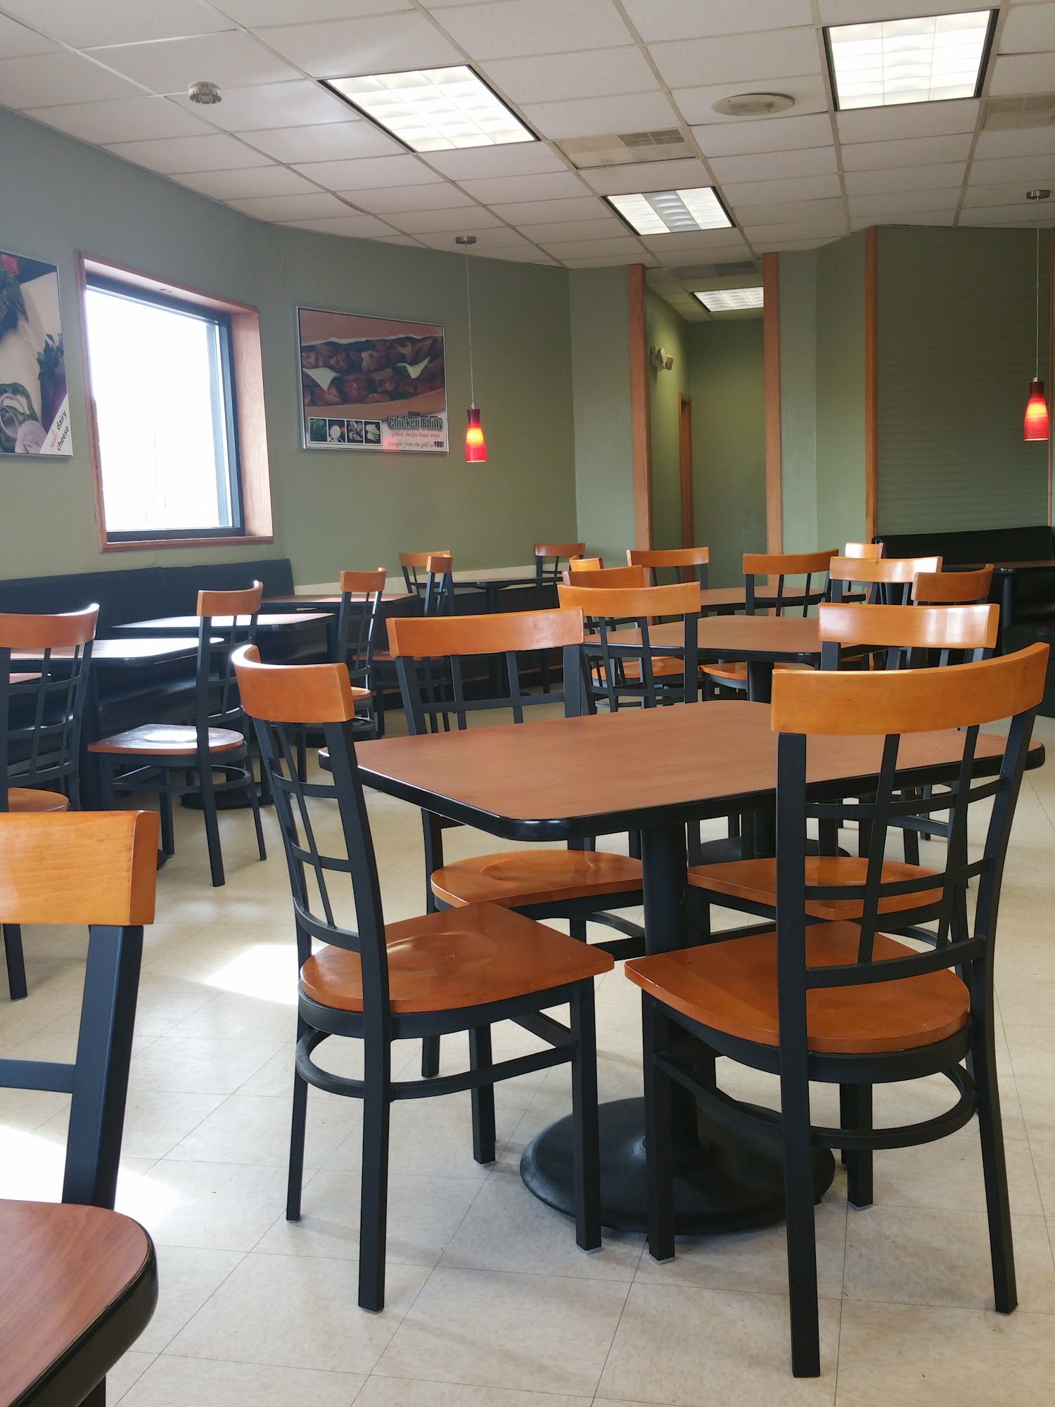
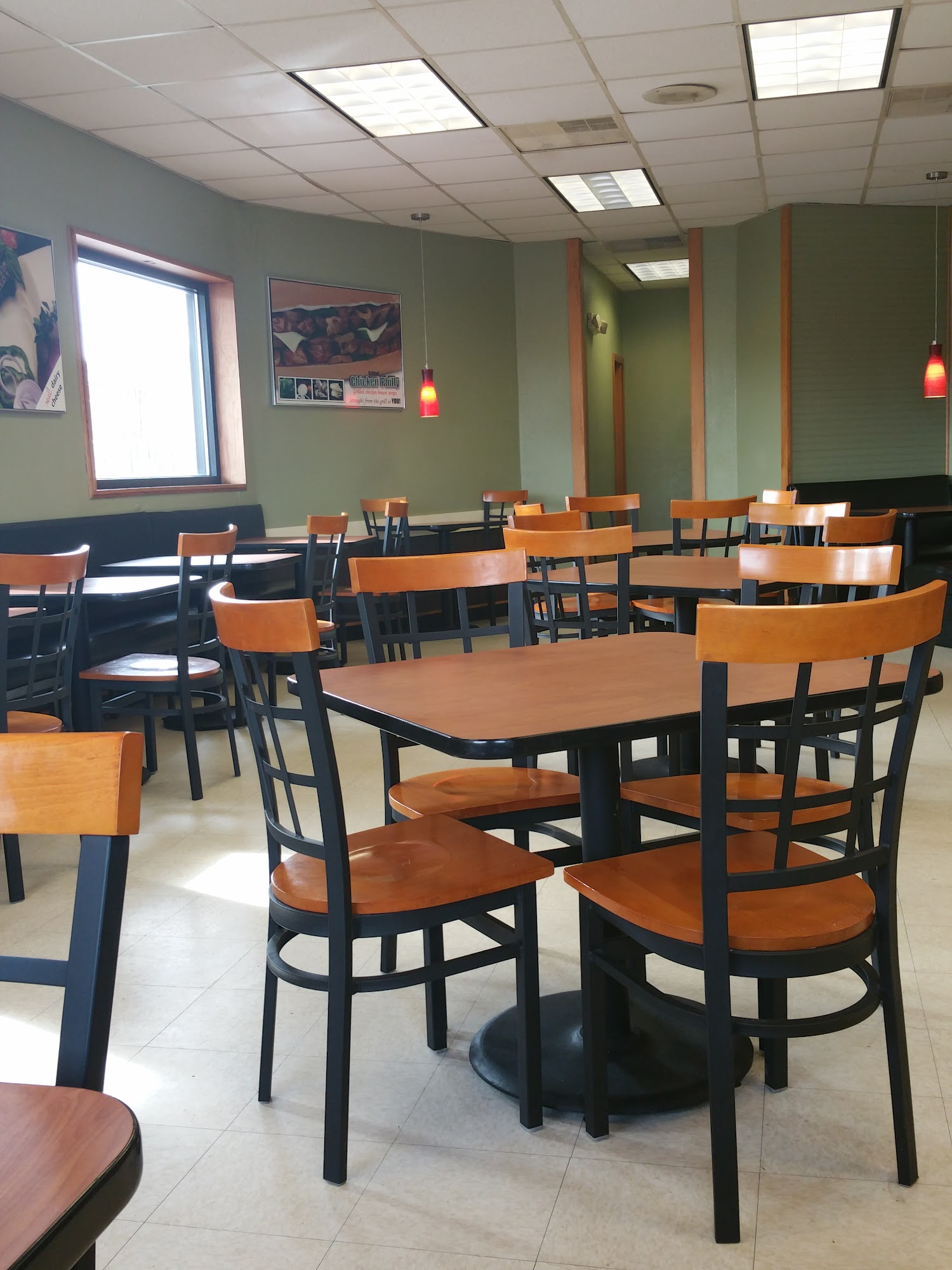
- smoke detector (205, 92)
